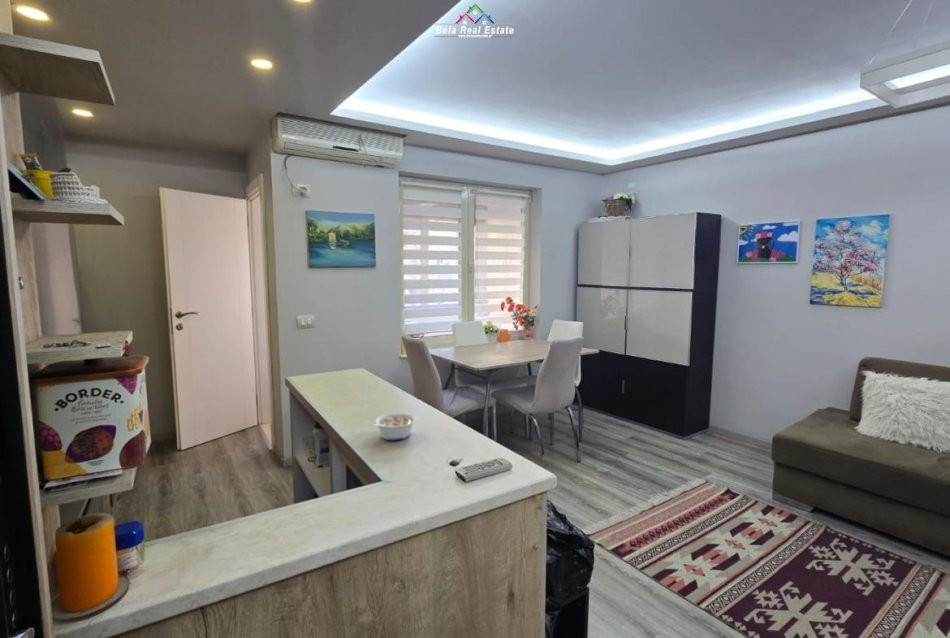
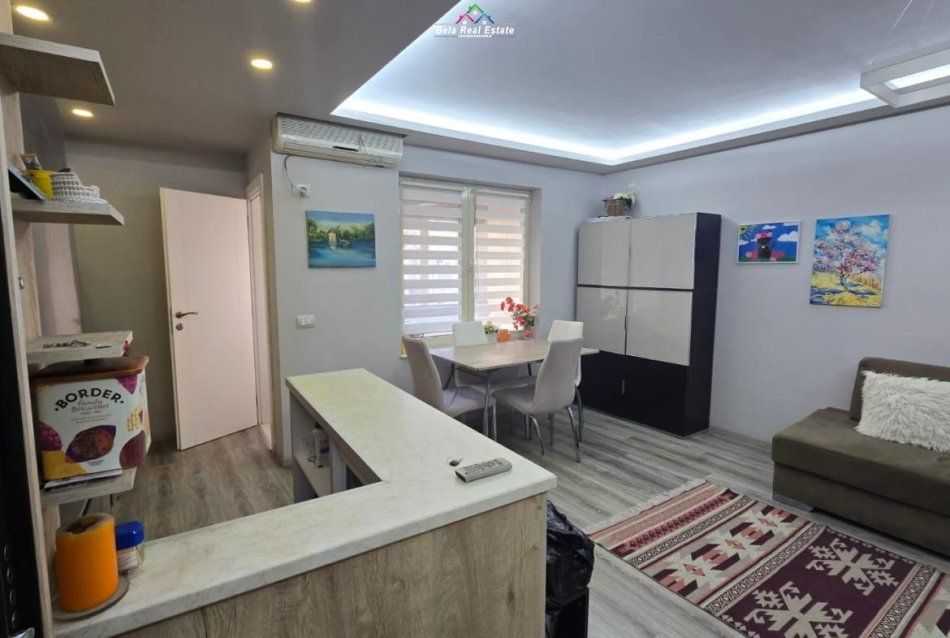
- legume (395, 426)
